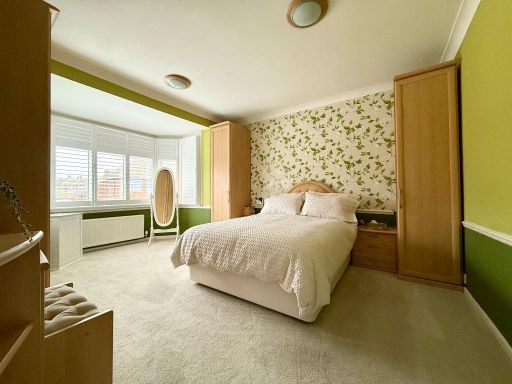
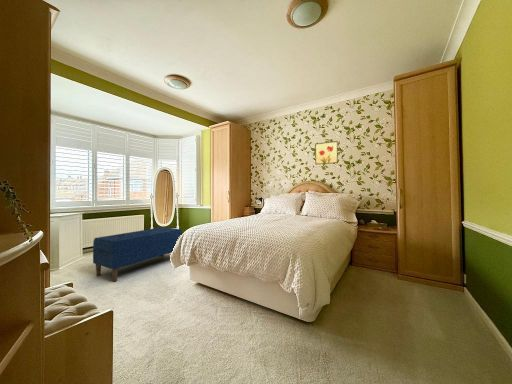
+ wall art (326, 153)
+ bench (142, 249)
